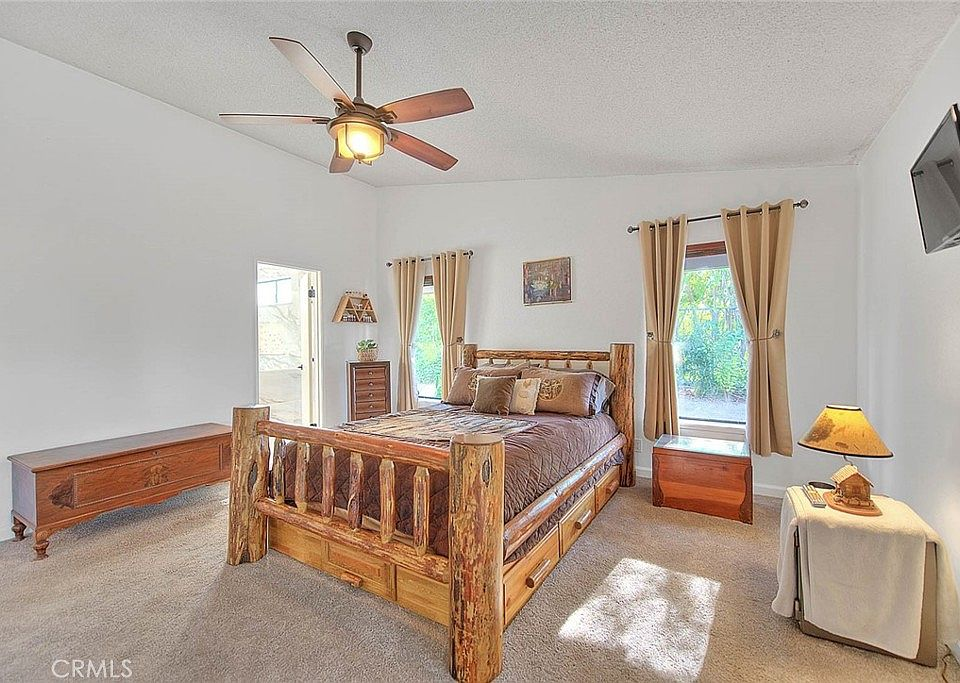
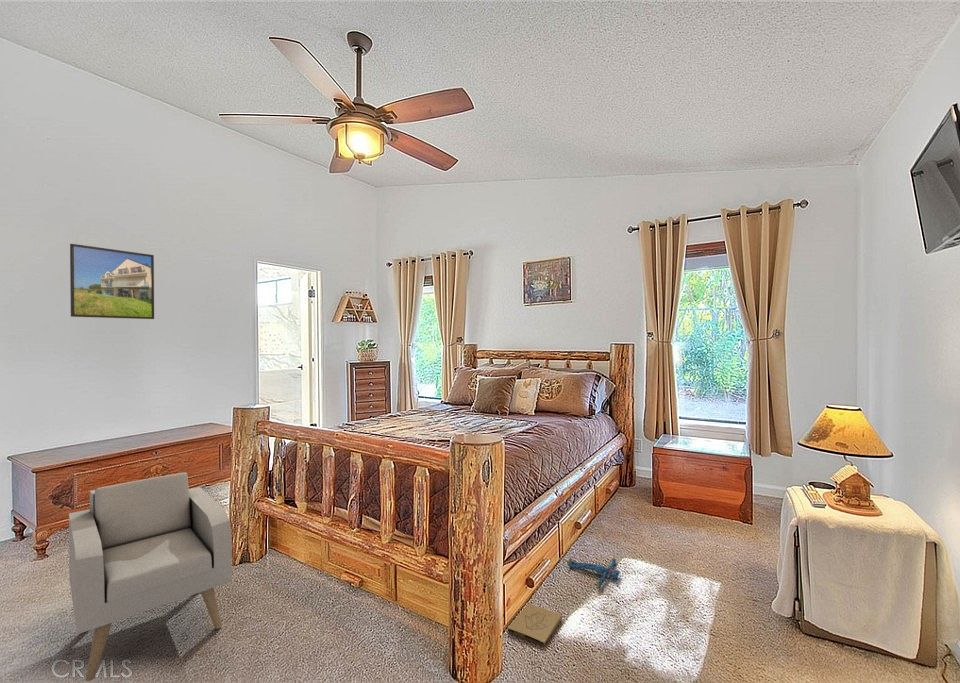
+ box (535, 623)
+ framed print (114, 283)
+ plush toy (593, 567)
+ armchair (149, 557)
